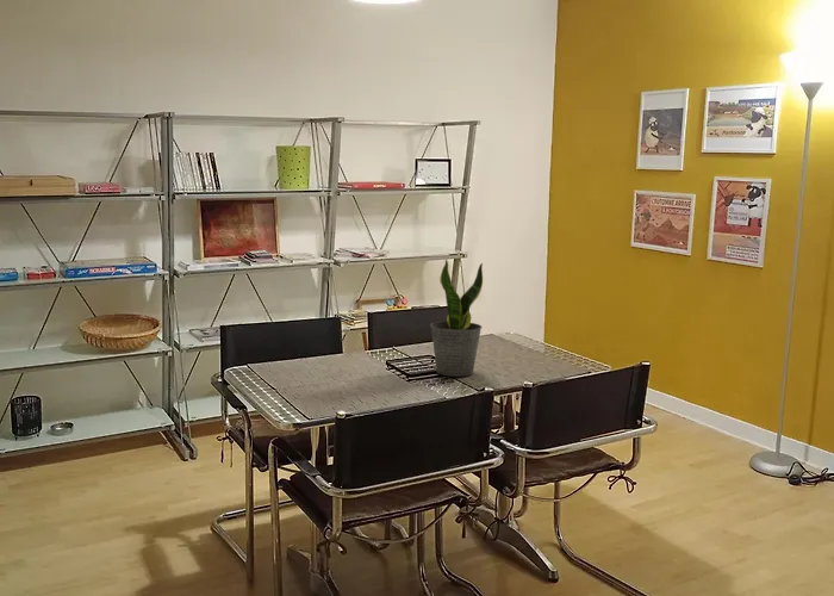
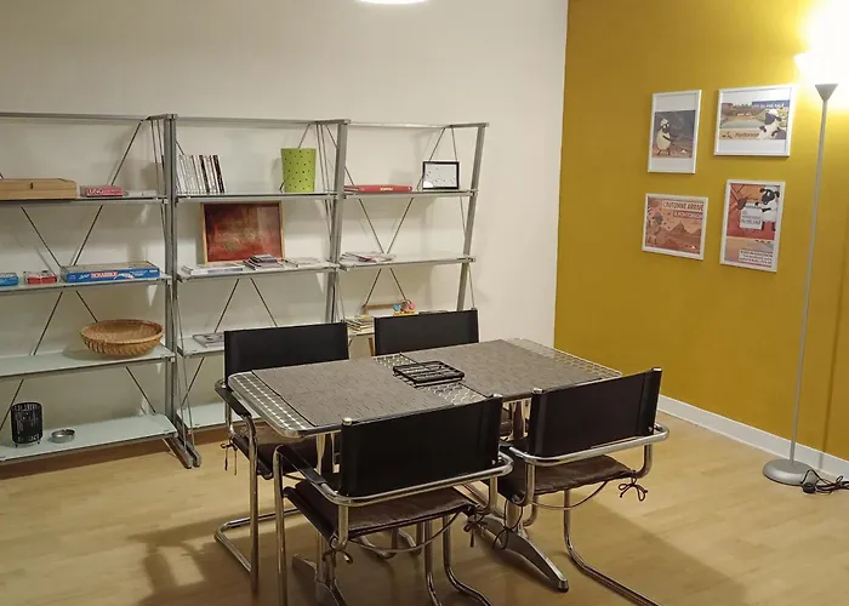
- potted plant (456, 315)
